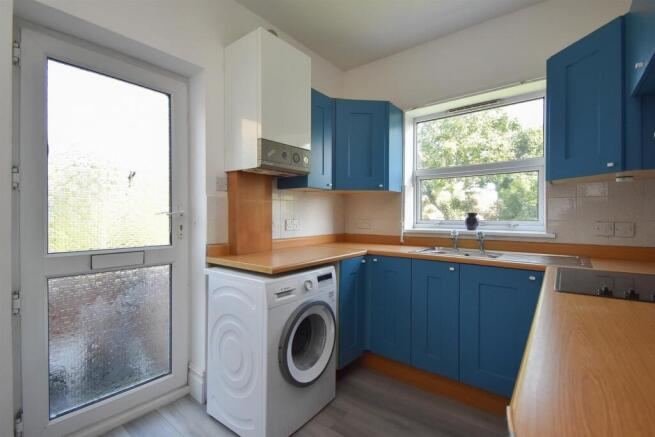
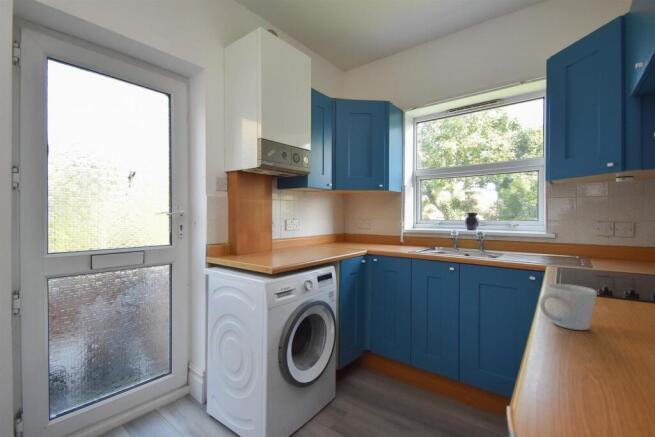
+ mug (563, 307)
